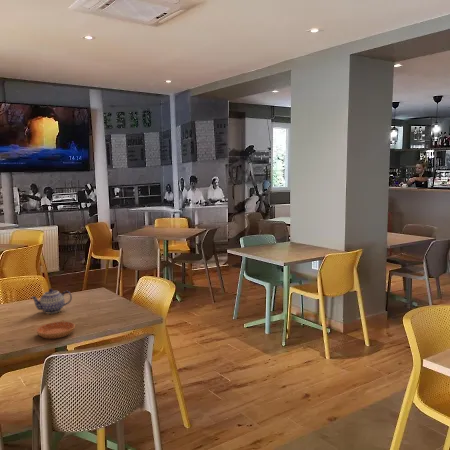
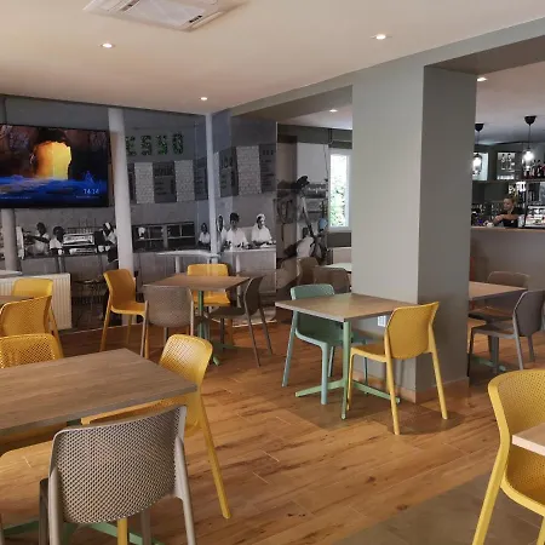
- saucer (56, 330)
- teapot (51, 299)
